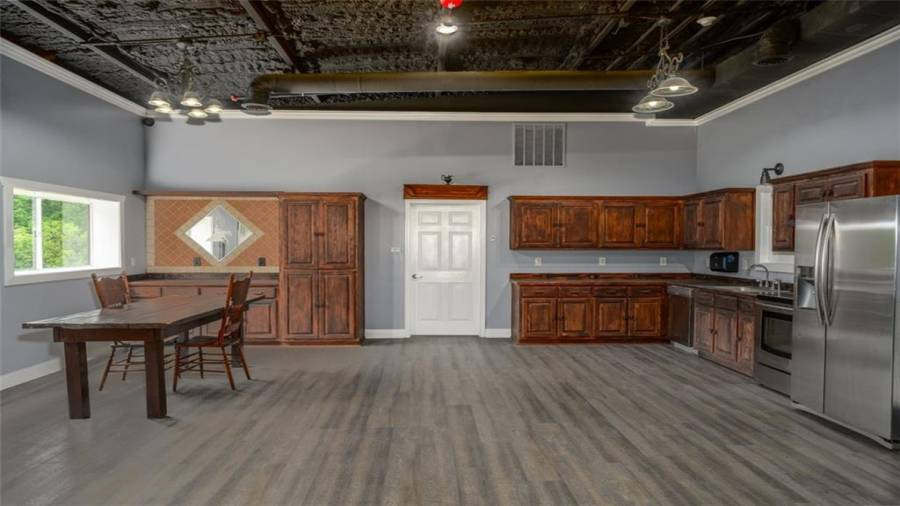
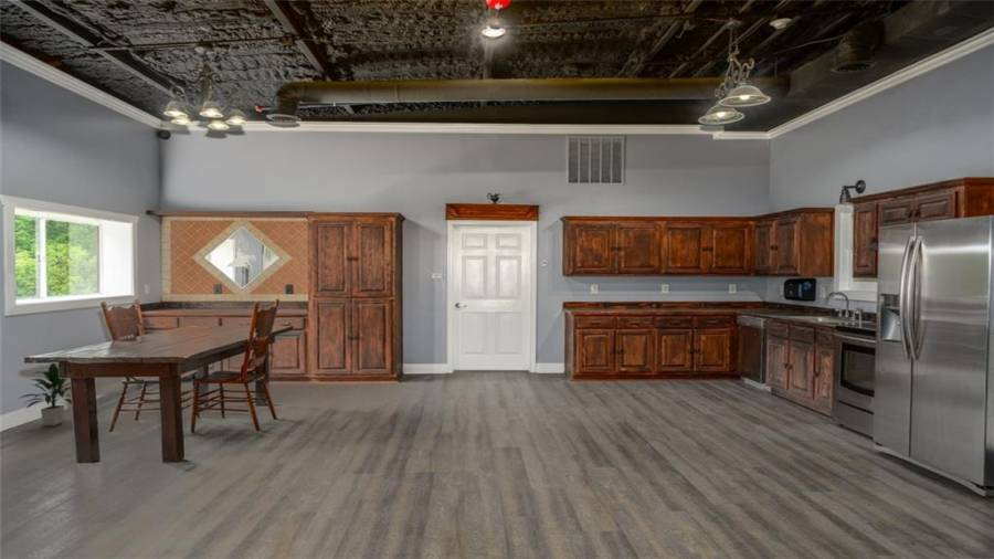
+ indoor plant (53, 392)
